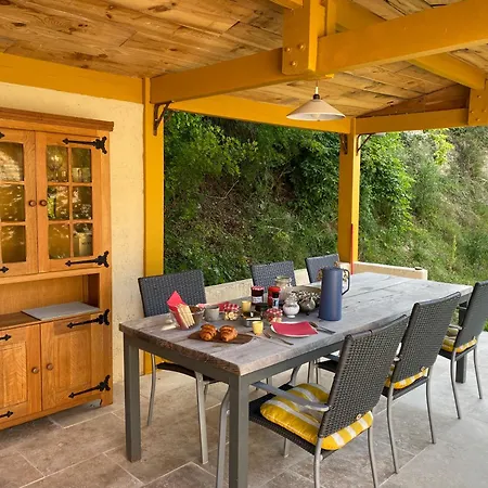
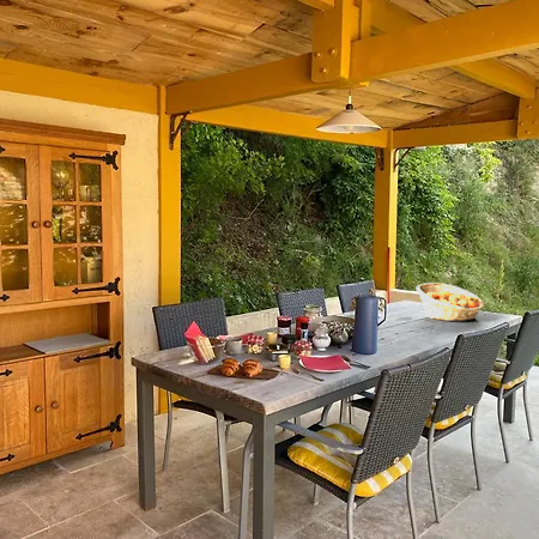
+ fruit basket (449, 301)
